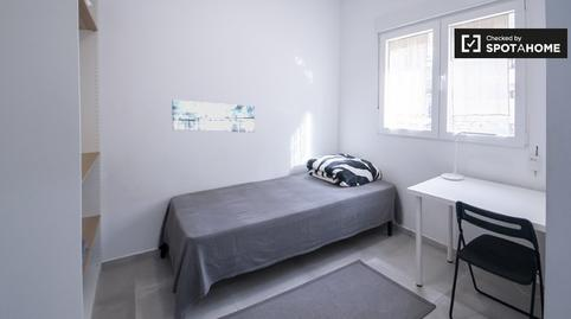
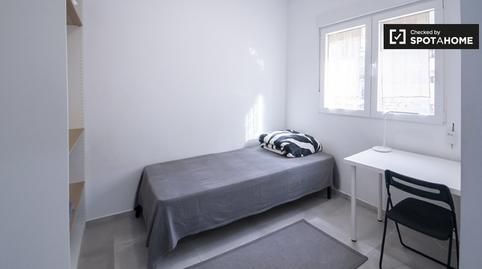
- wall art (216, 117)
